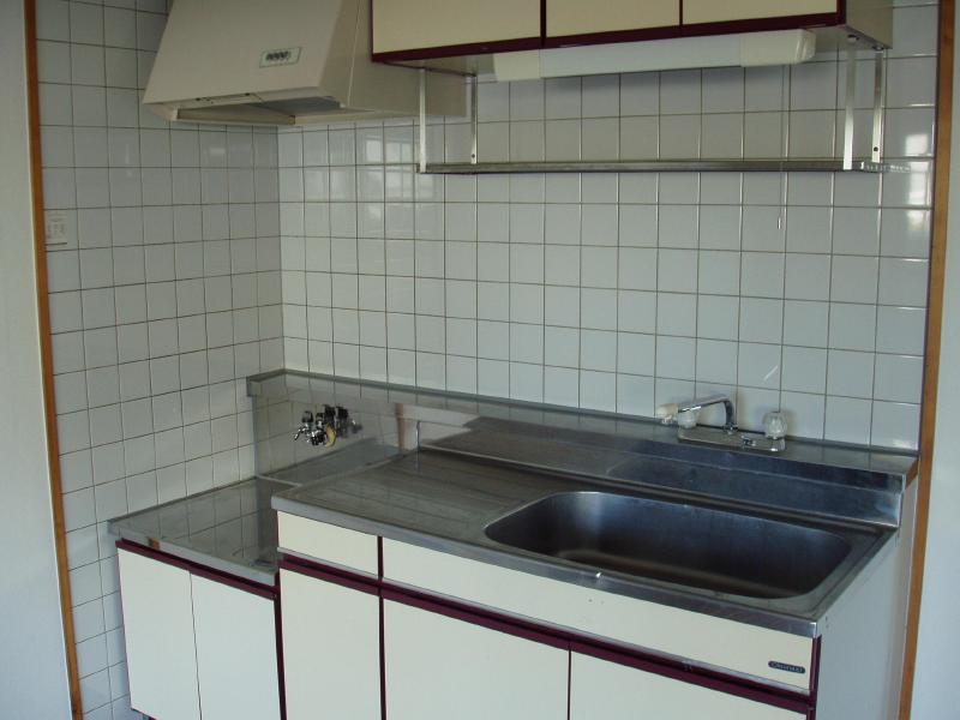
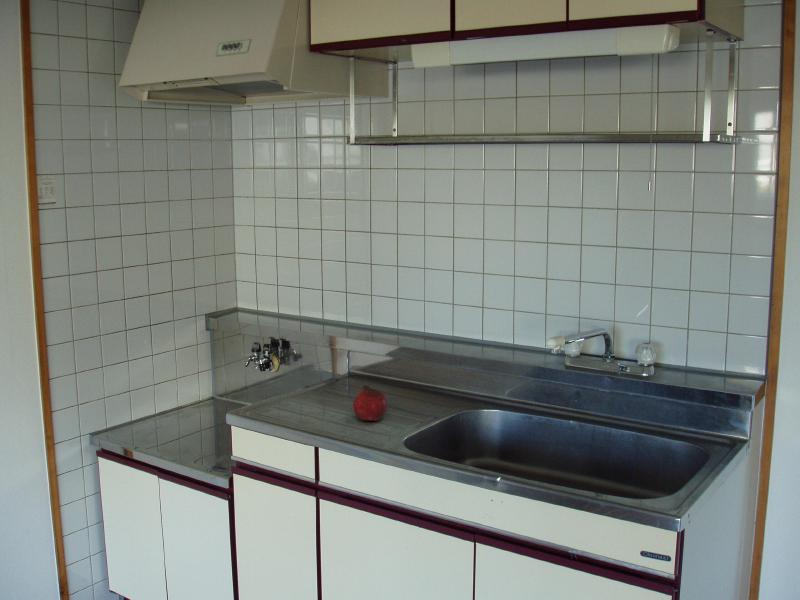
+ fruit (370, 402)
